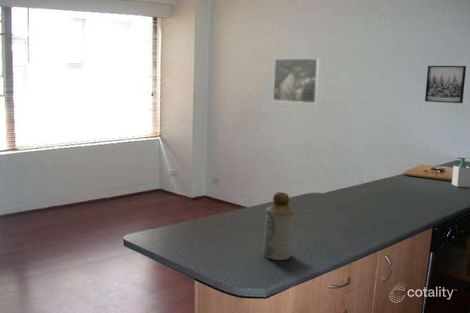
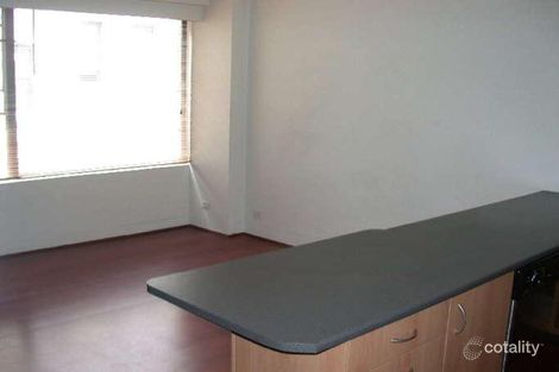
- cutting board (437, 170)
- bottle (278, 224)
- soap bottle (461, 171)
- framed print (295, 80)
- wall art (445, 84)
